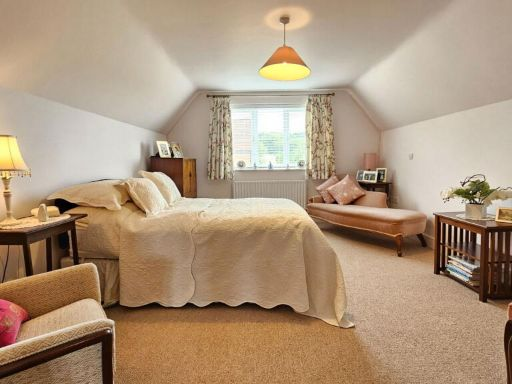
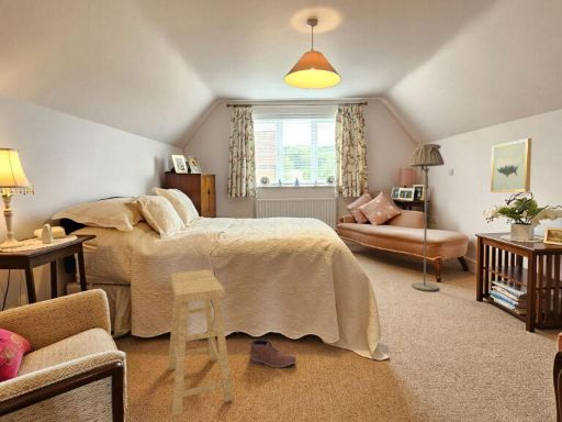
+ stool (196, 334)
+ shoe (271, 353)
+ wall art (509, 167)
+ floor lamp (425, 216)
